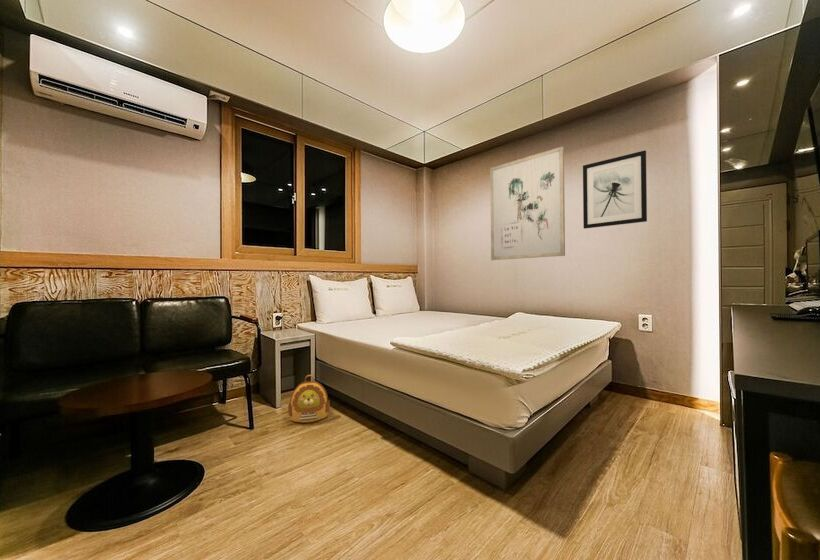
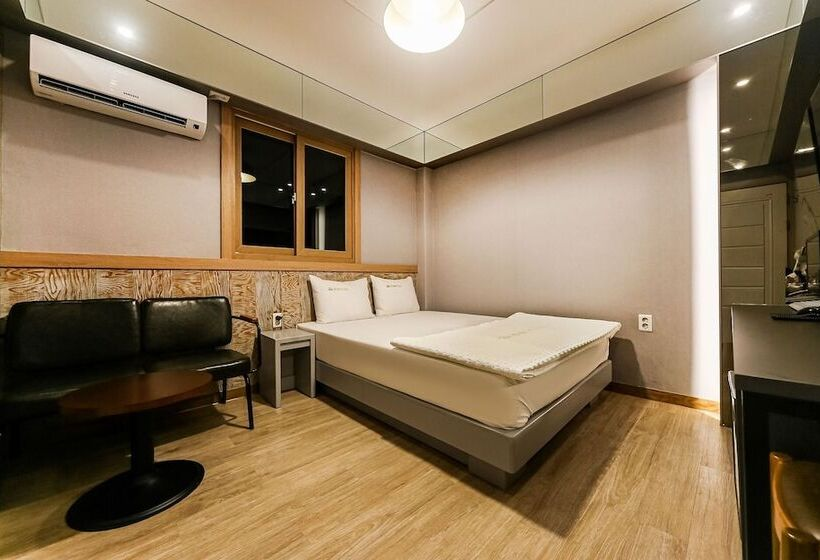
- wall art (524, 208)
- backpack (309, 396)
- wall art (613, 191)
